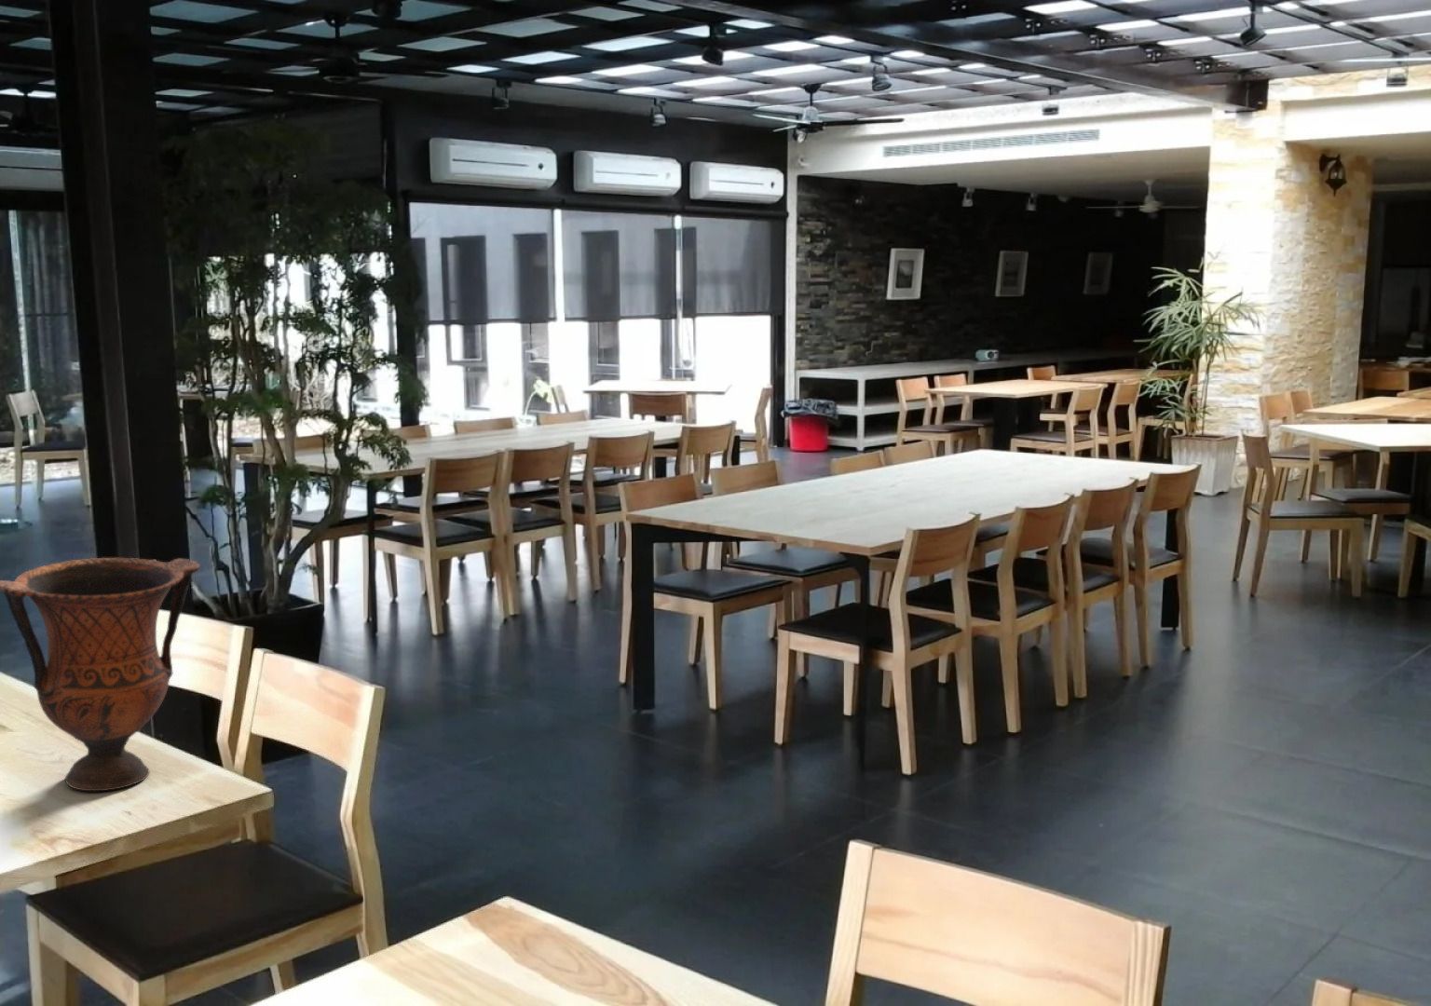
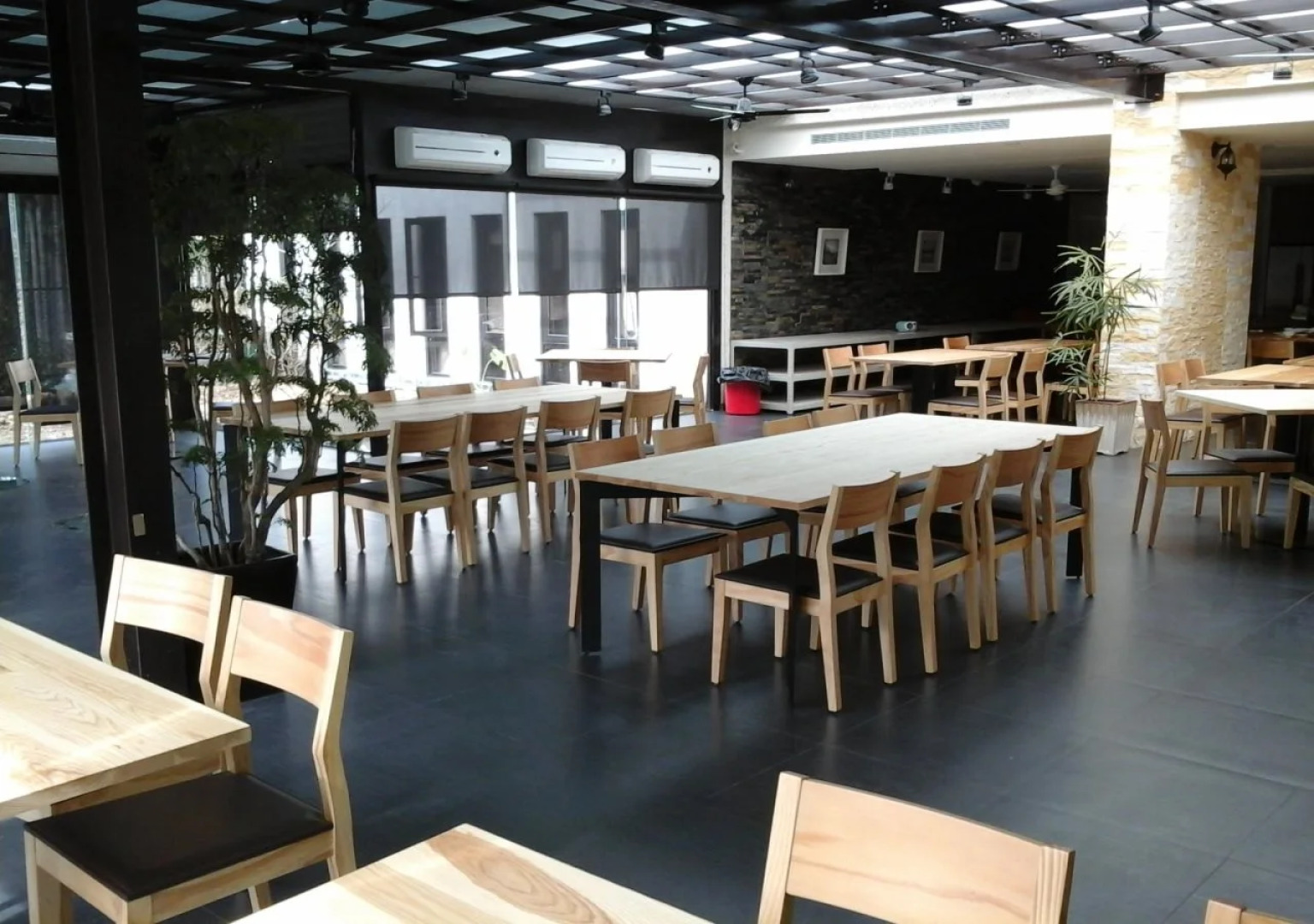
- vase (108, 677)
